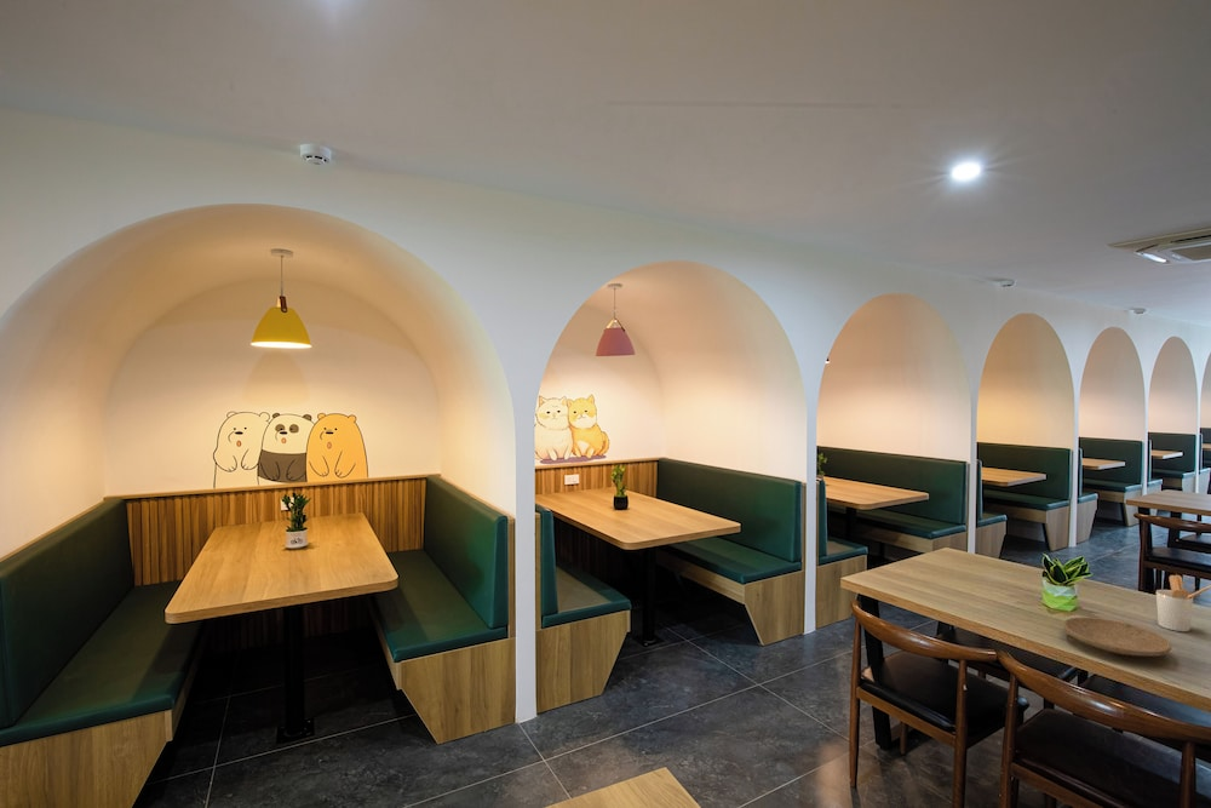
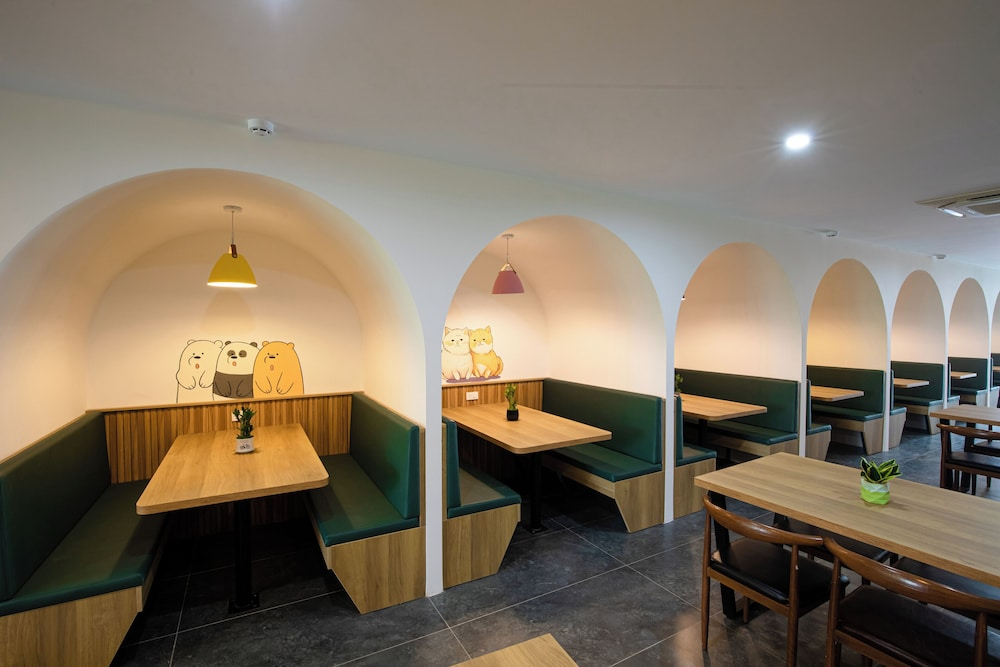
- utensil holder (1183, 603)
- plate (1114, 640)
